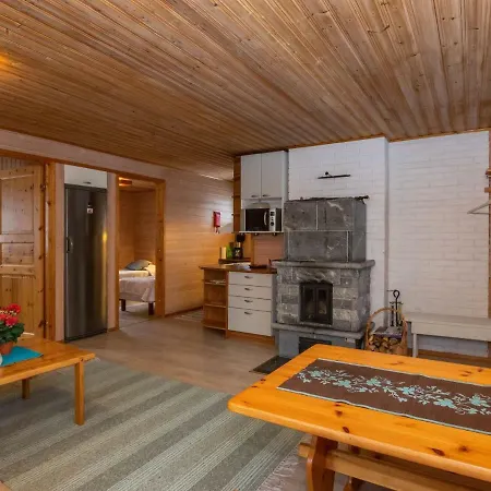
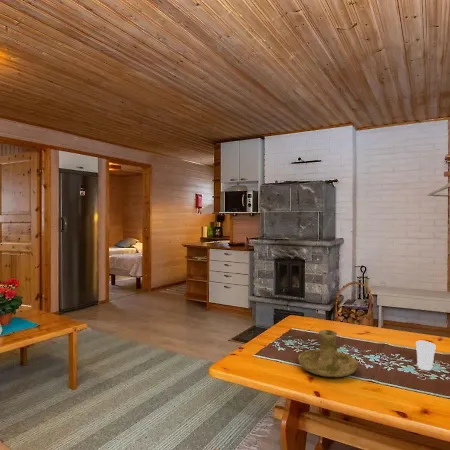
+ candle holder (328, 349)
+ cup (425, 355)
